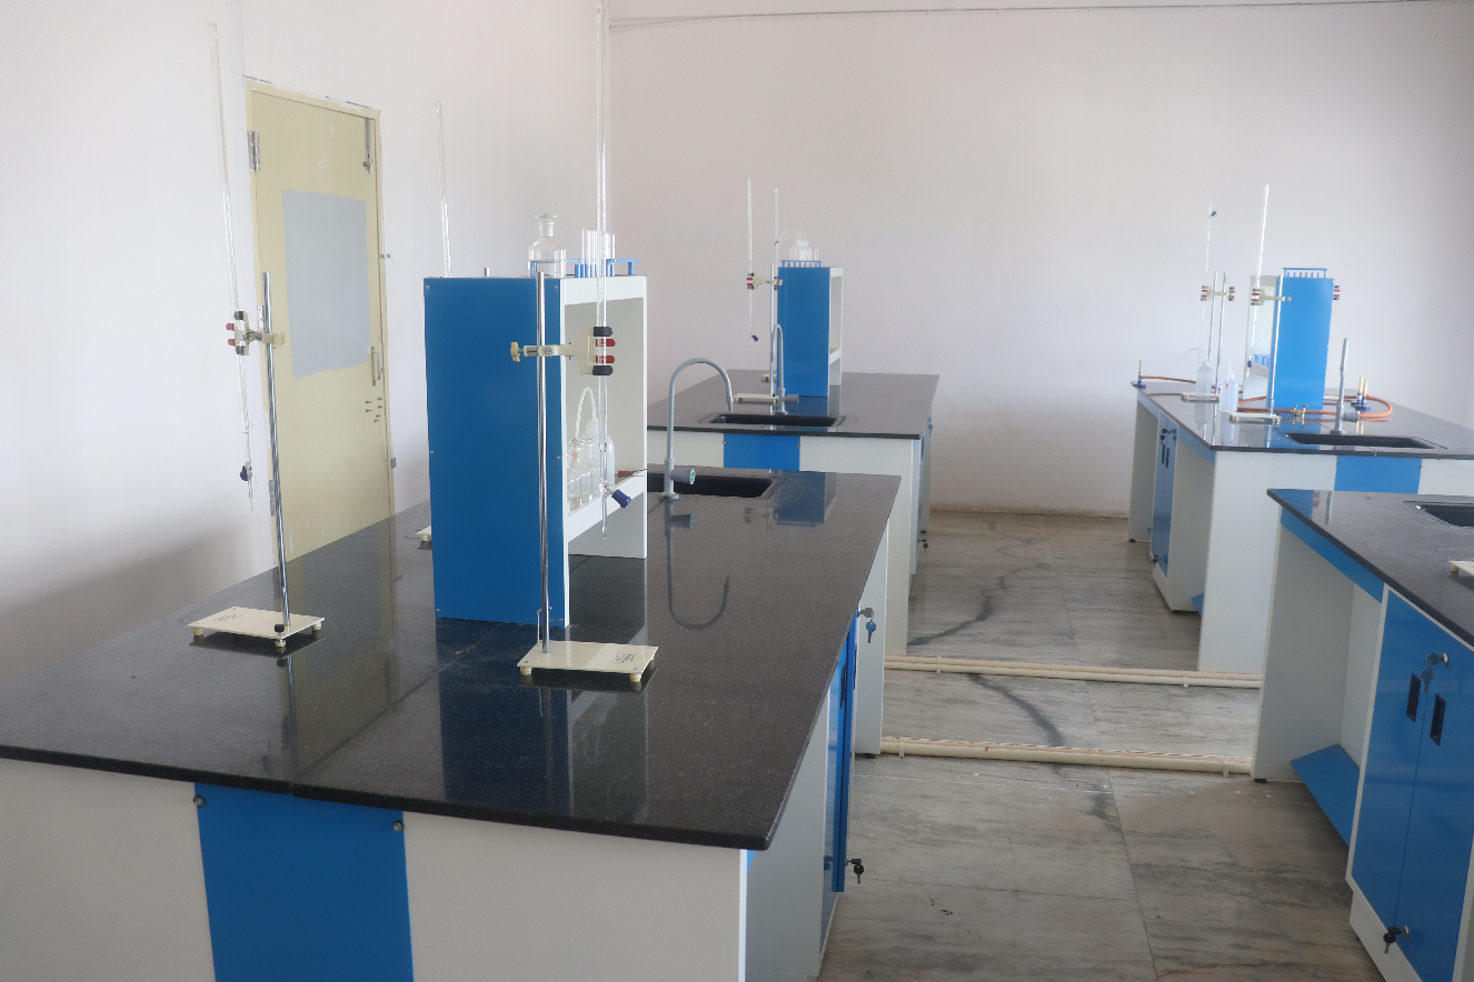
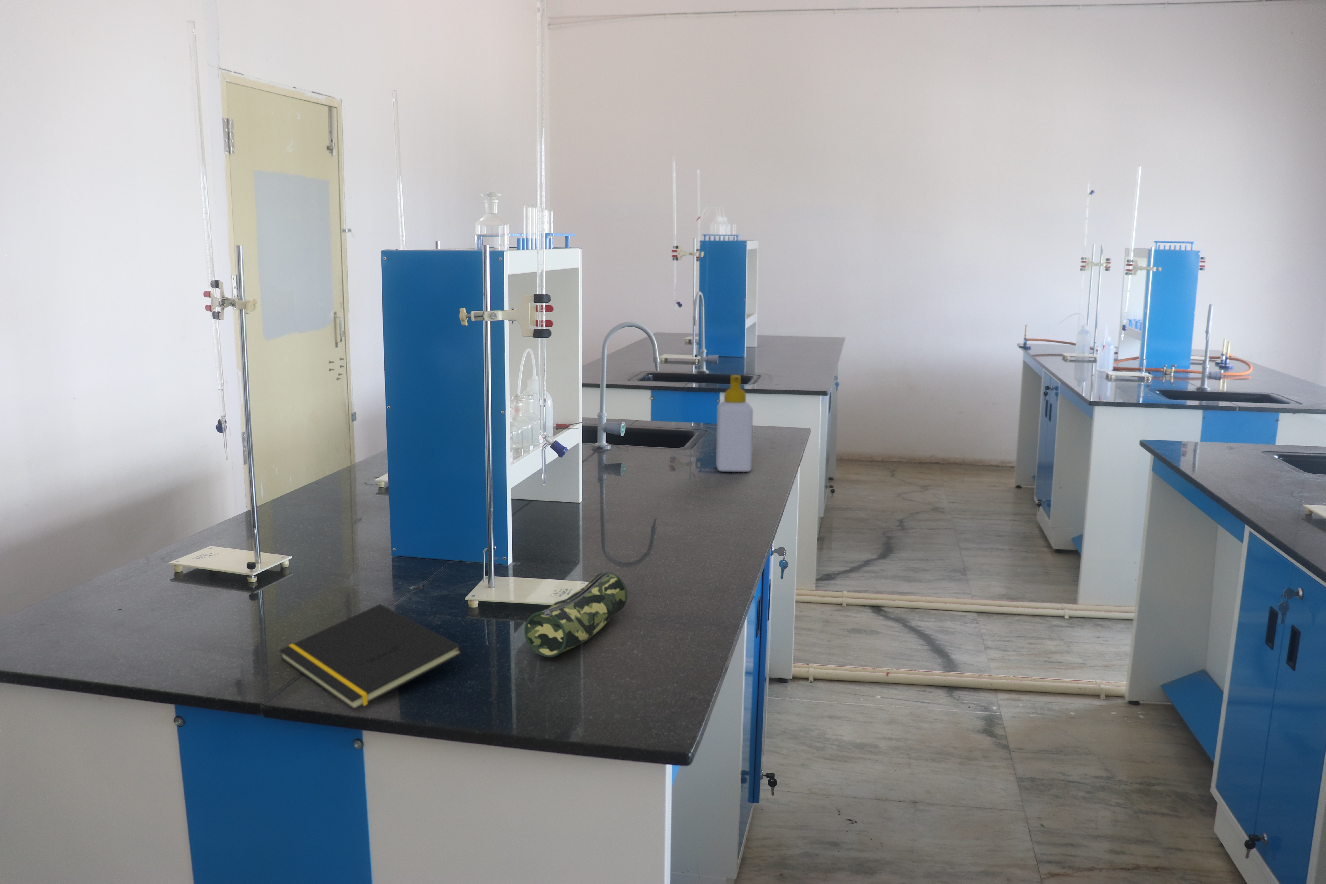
+ soap bottle (734, 422)
+ notepad (368, 652)
+ pencil case (577, 614)
